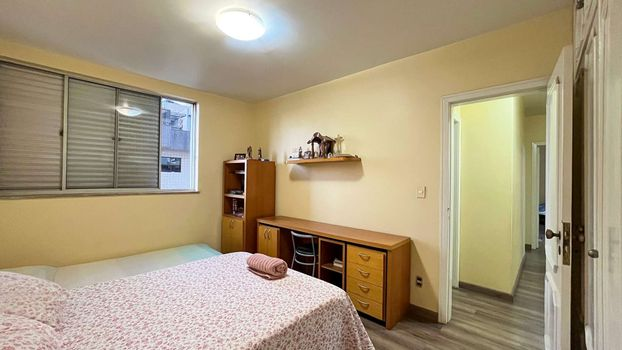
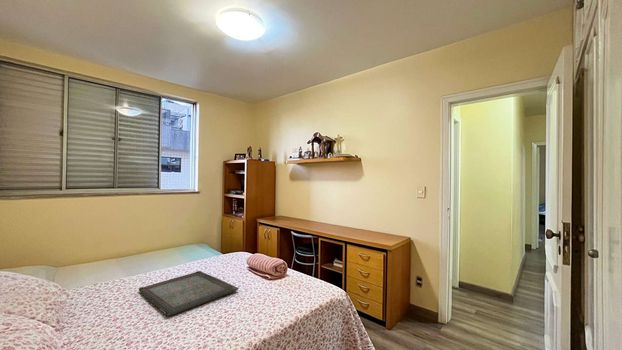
+ serving tray (188, 289)
